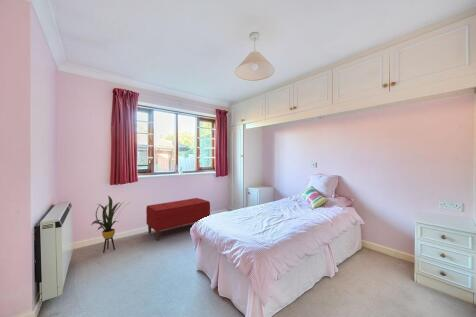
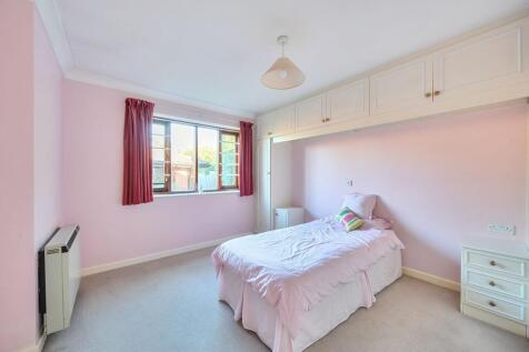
- house plant (111, 223)
- bench (179, 216)
